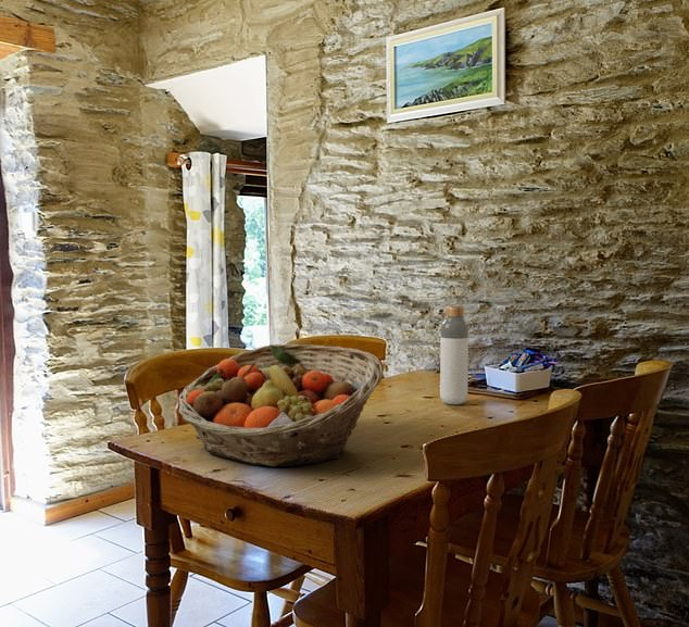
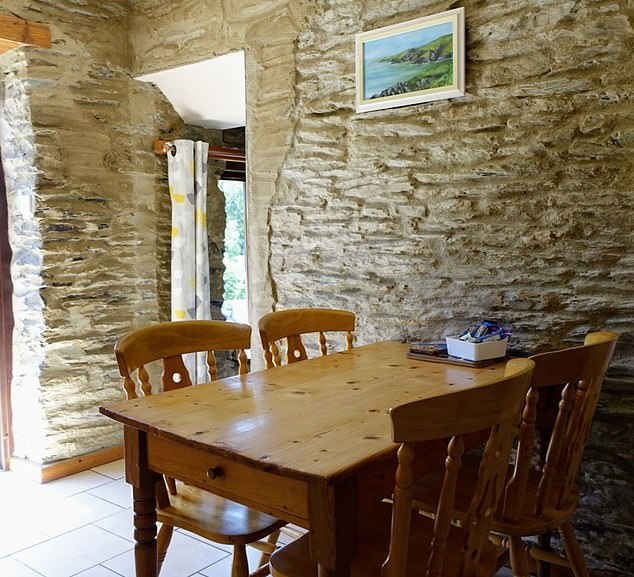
- fruit basket (279, 399)
- bottle (454, 354)
